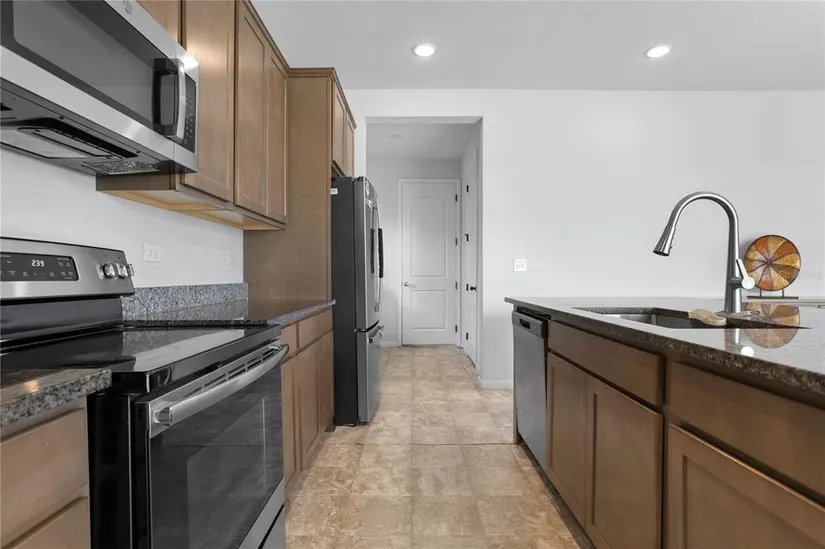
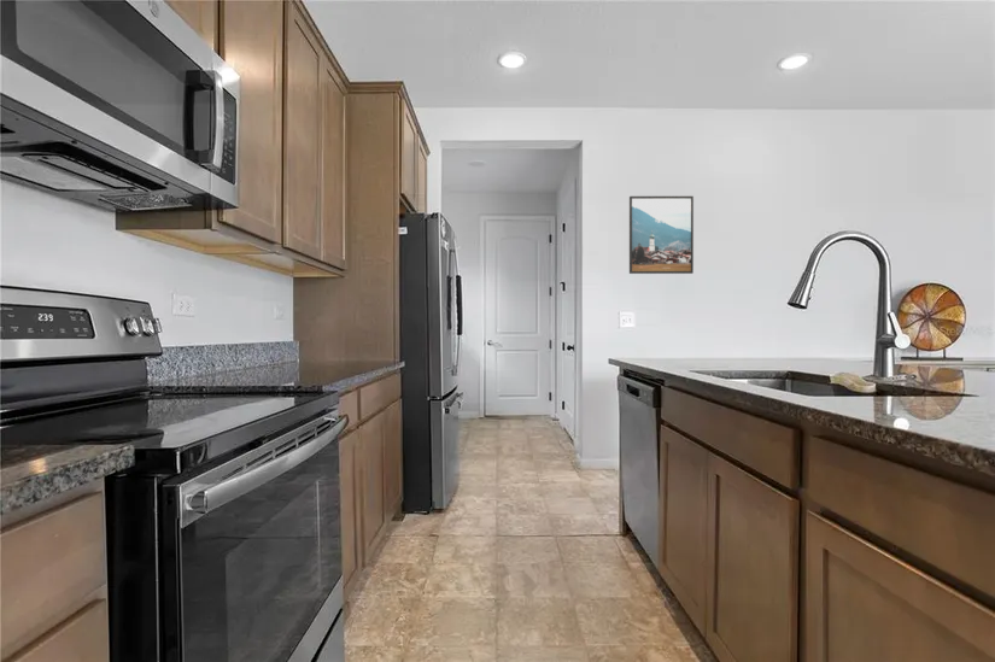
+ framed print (661, 234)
